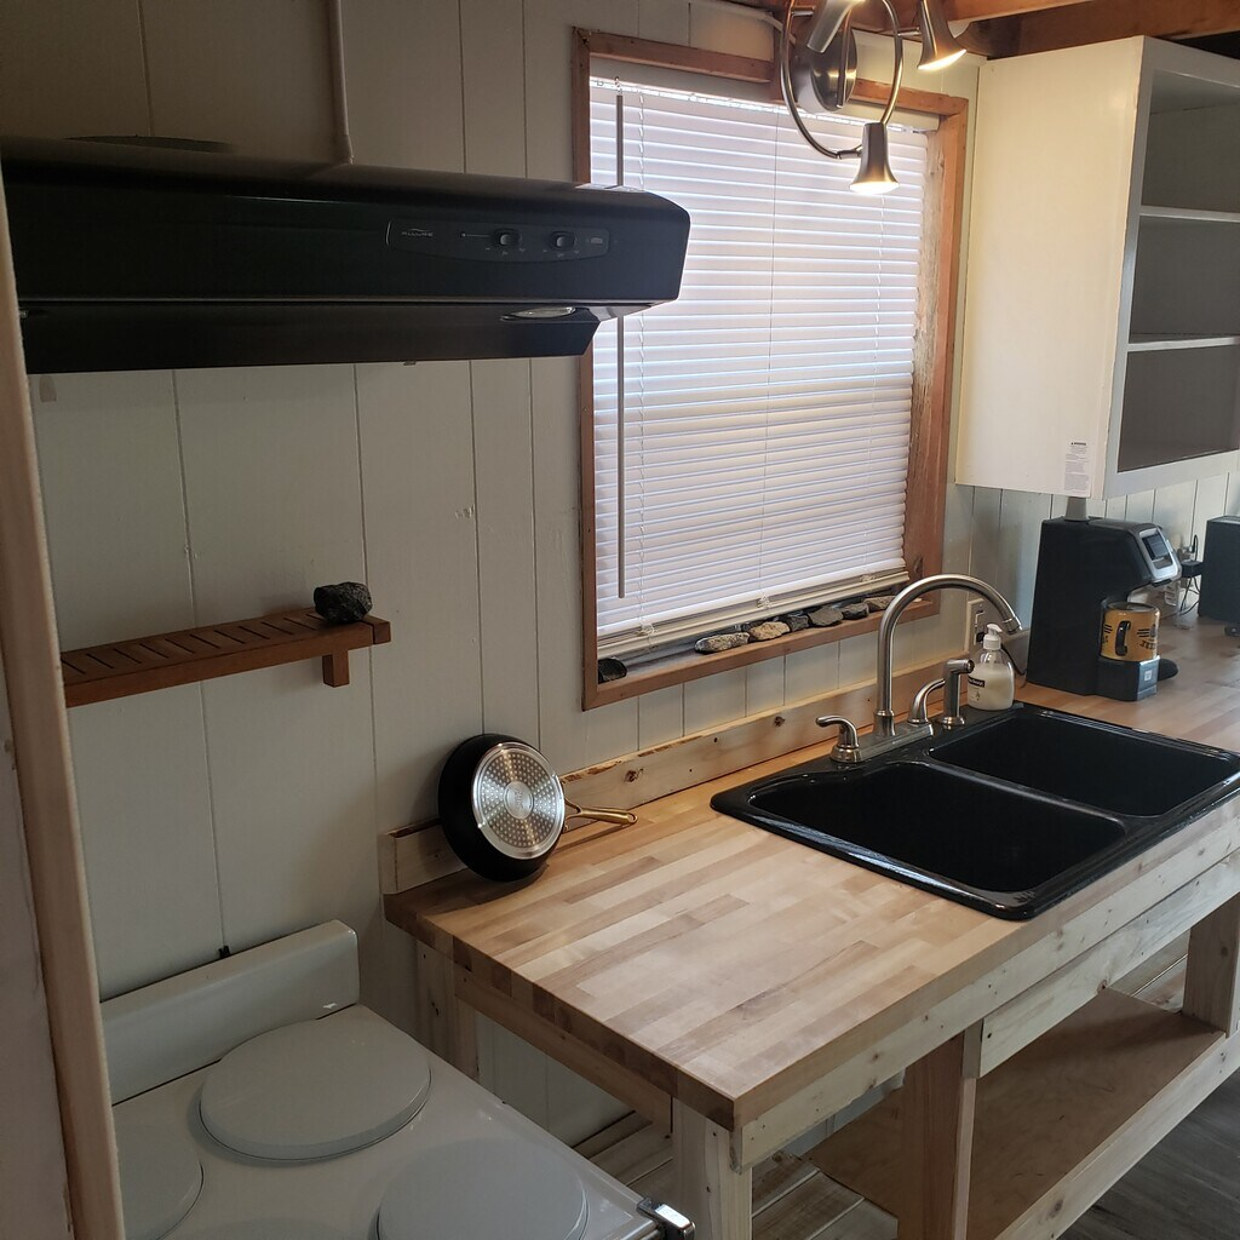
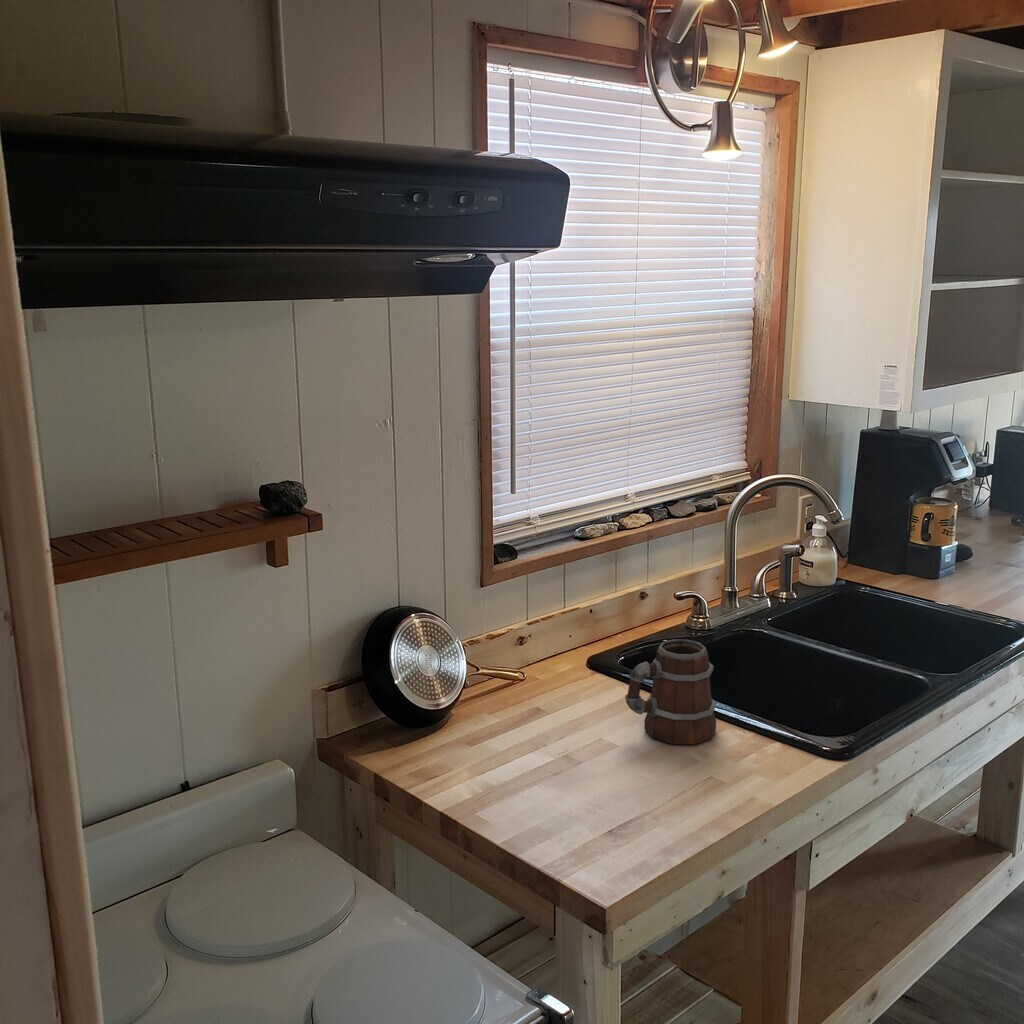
+ mug (669, 690)
